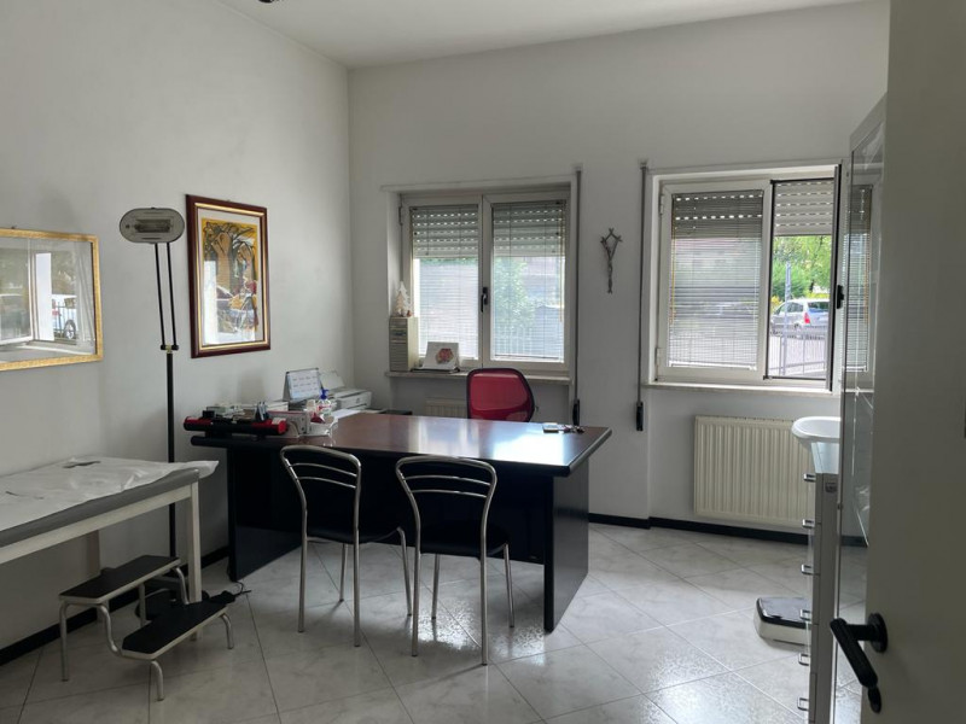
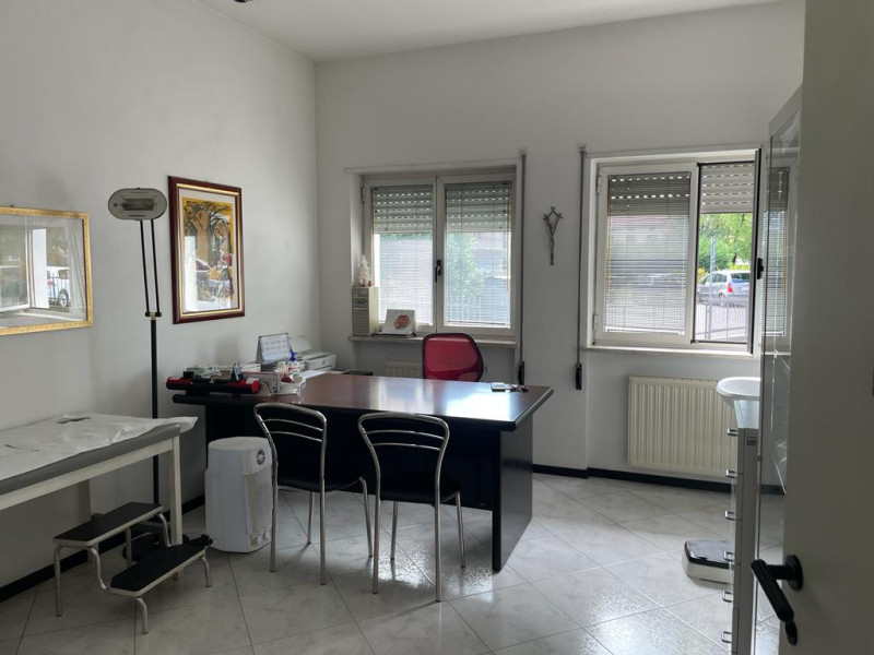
+ air purifier (238, 491)
